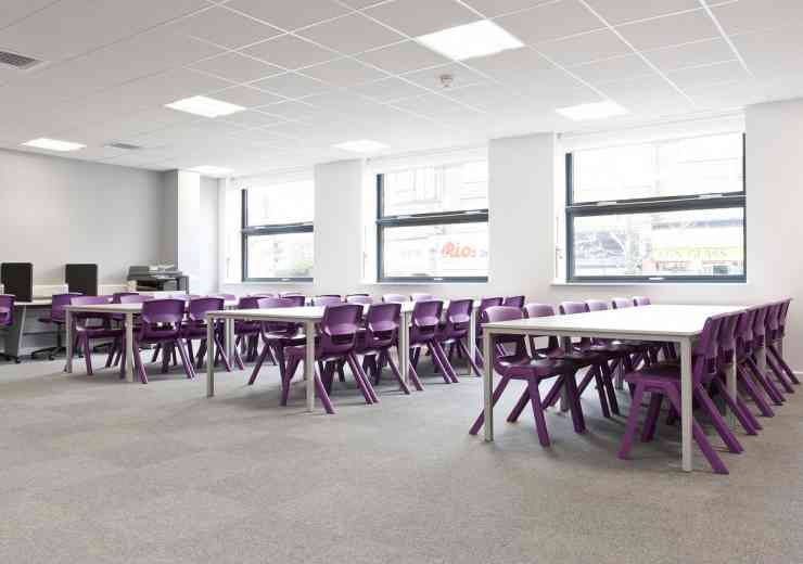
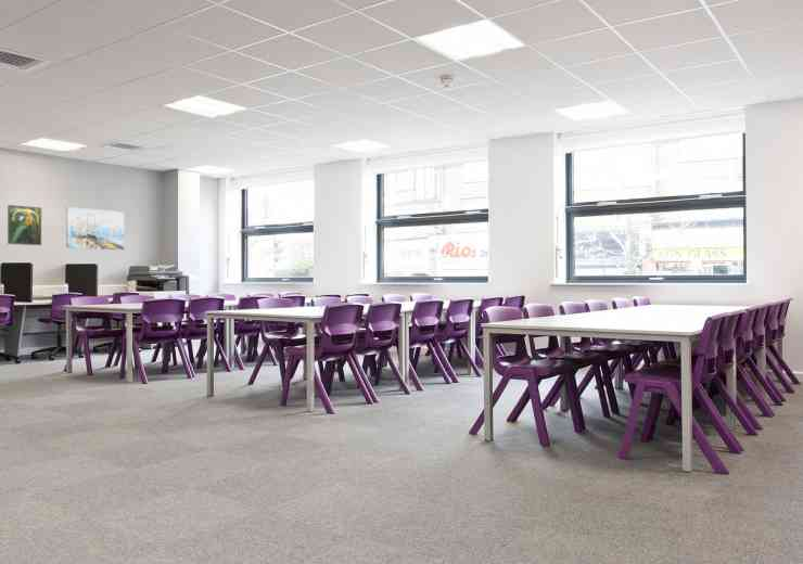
+ wall art (95, 229)
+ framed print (25, 225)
